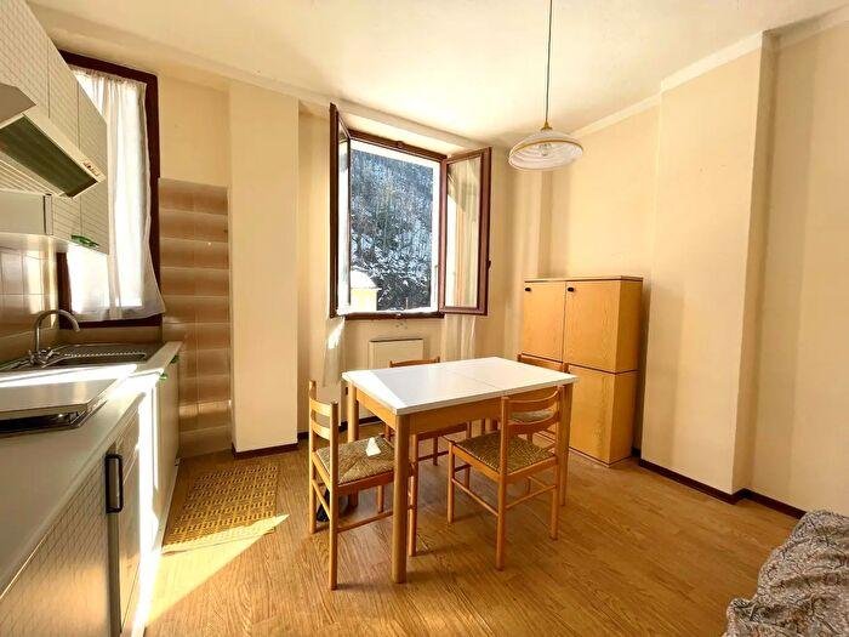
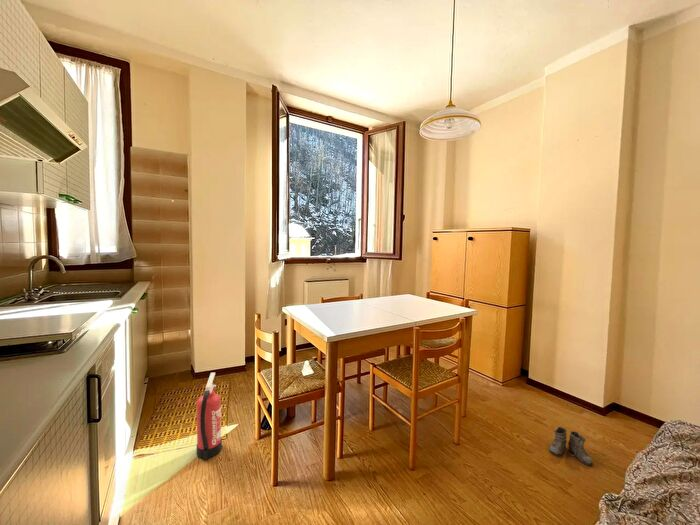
+ boots (568, 443)
+ fire extinguisher (207, 416)
